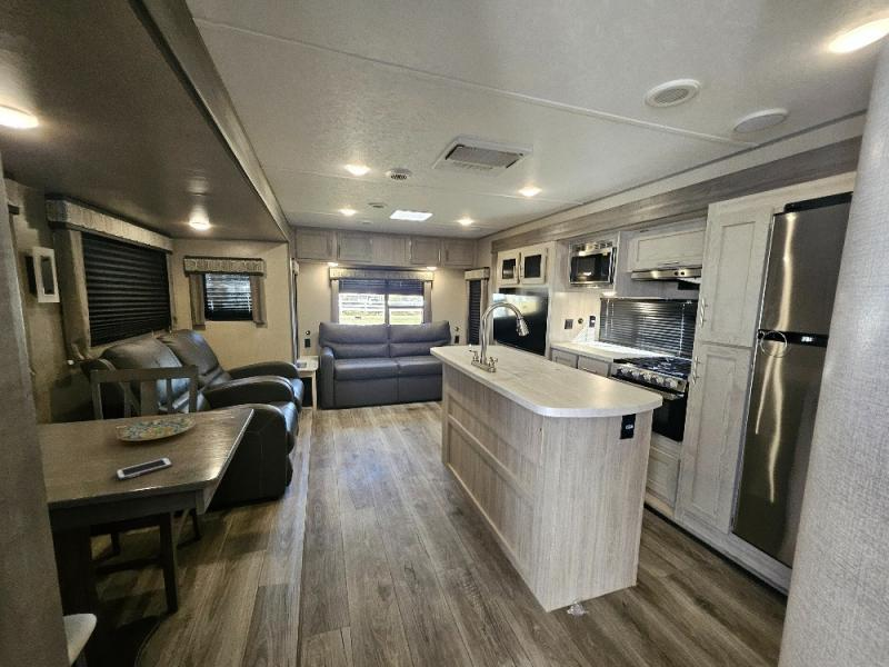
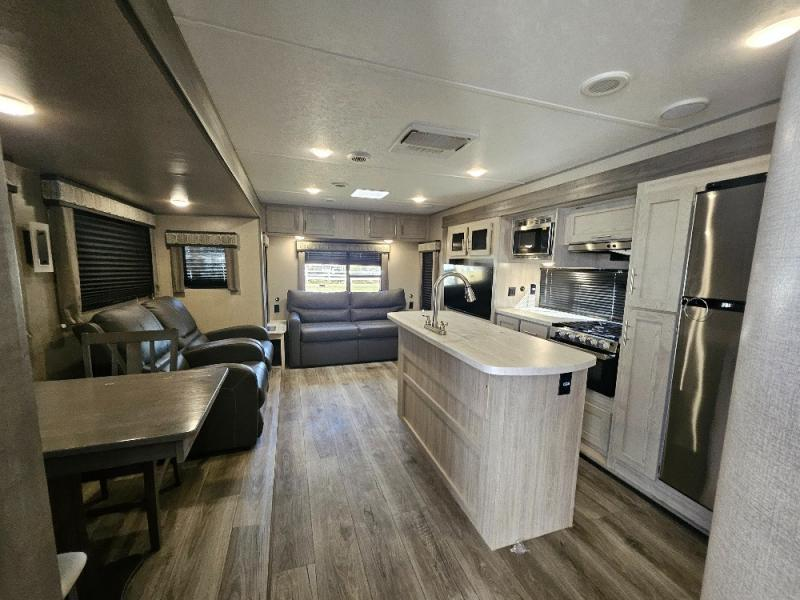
- cell phone (144, 468)
- plate (158, 430)
